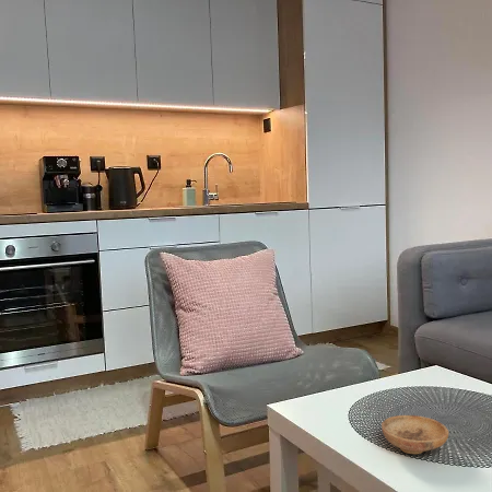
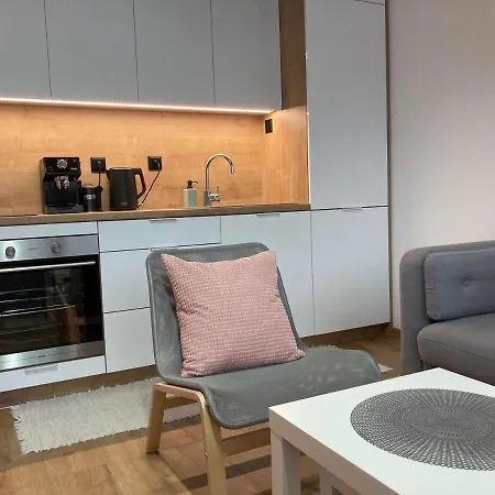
- bowl (414, 437)
